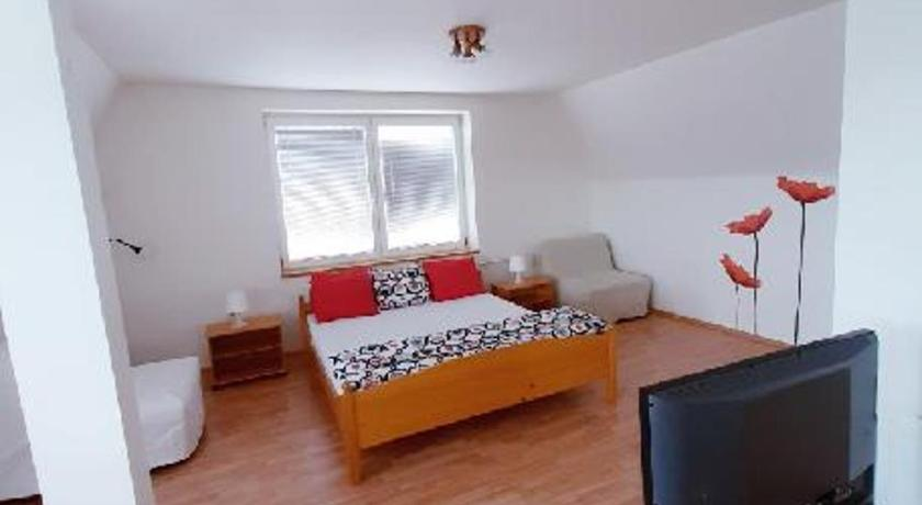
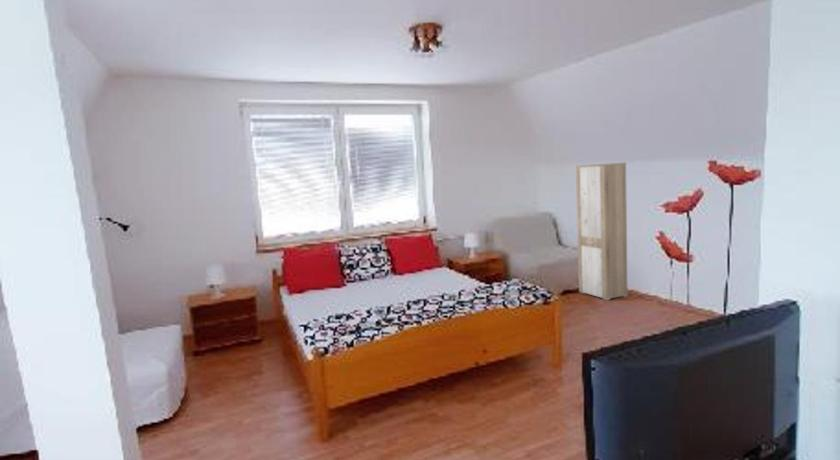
+ cabinet (600, 230)
